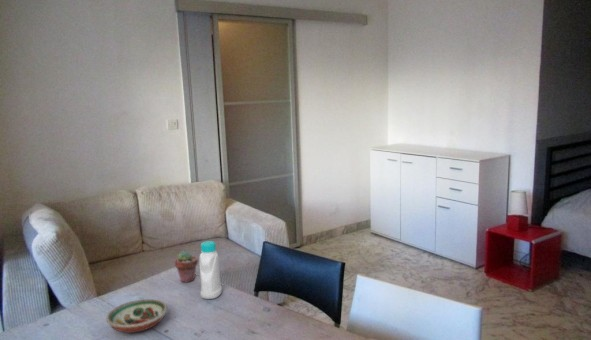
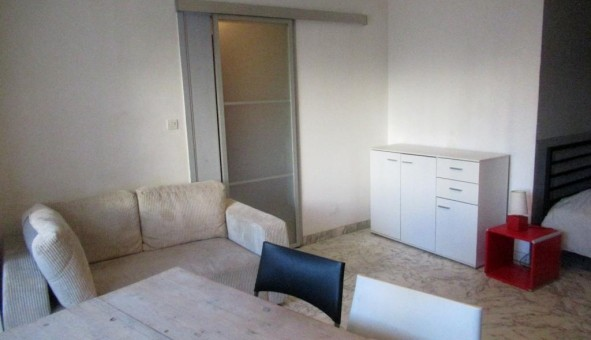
- bottle (209, 268)
- decorative bowl (137, 318)
- potted succulent (186, 265)
